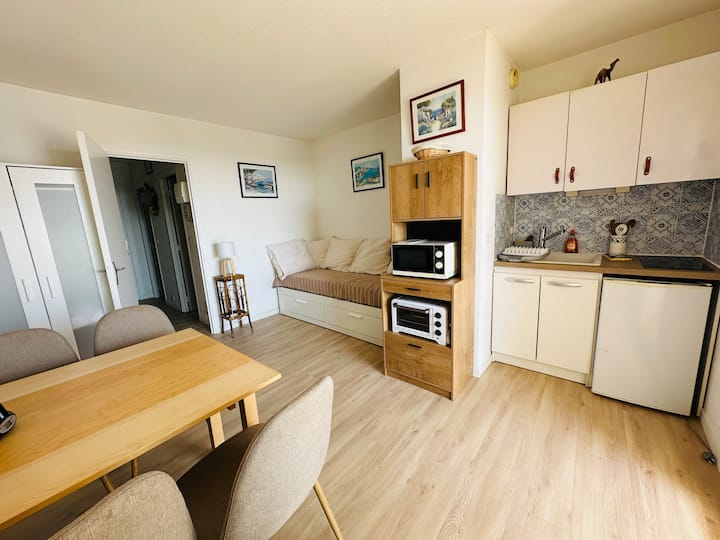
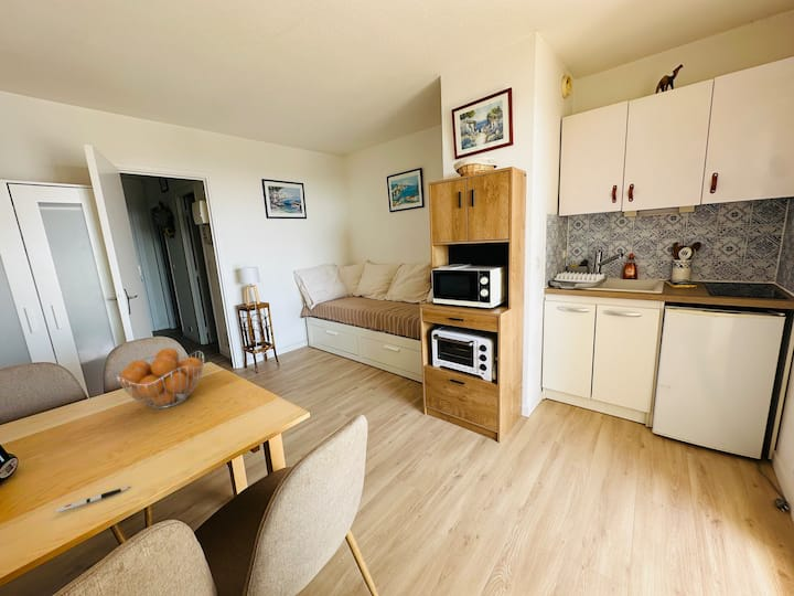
+ pen (94, 498)
+ fruit basket (165, 376)
